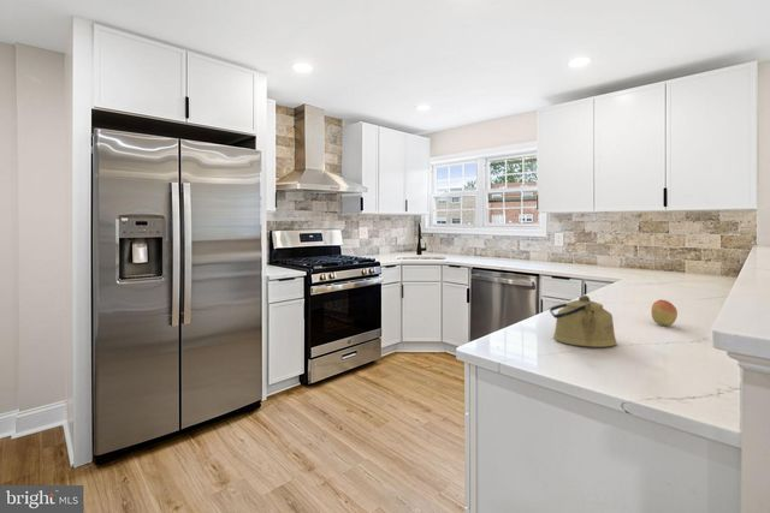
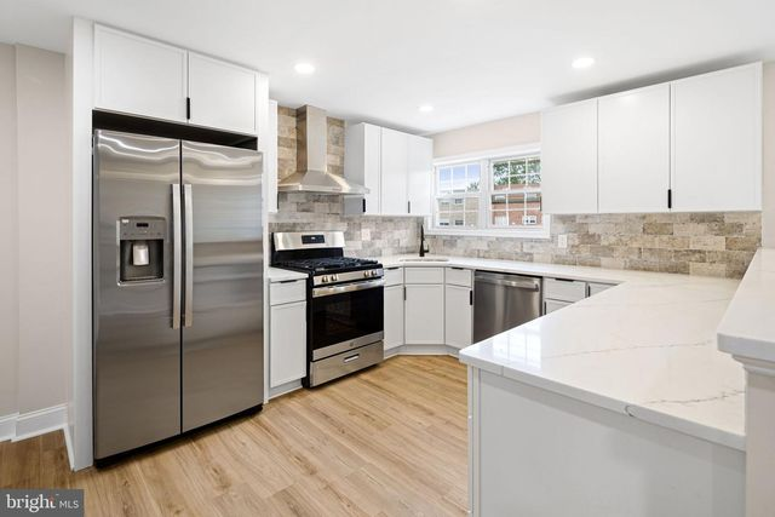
- kettle (584, 318)
- fruit (663, 311)
